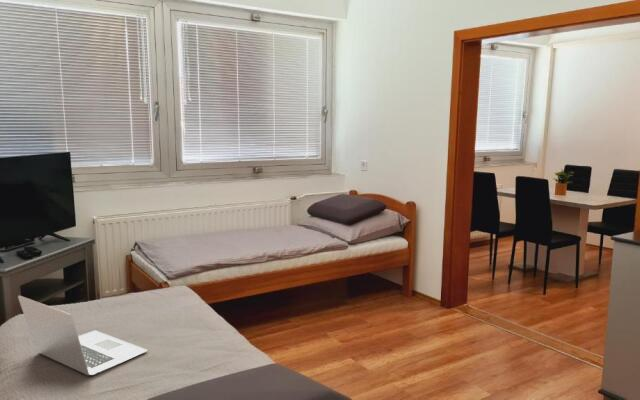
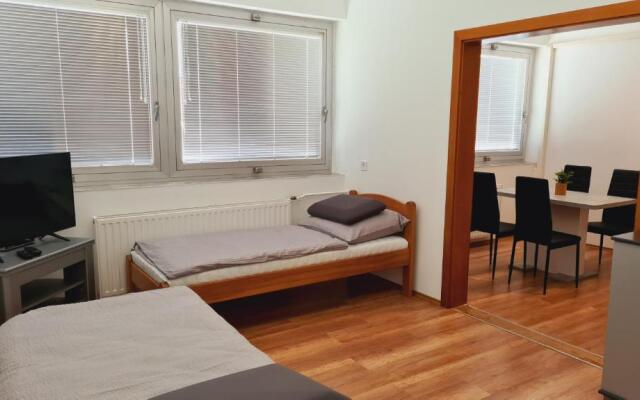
- laptop (75, 325)
